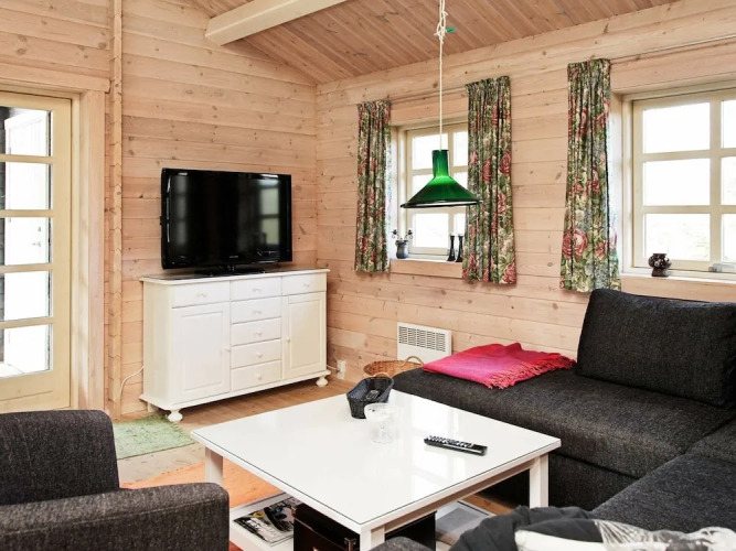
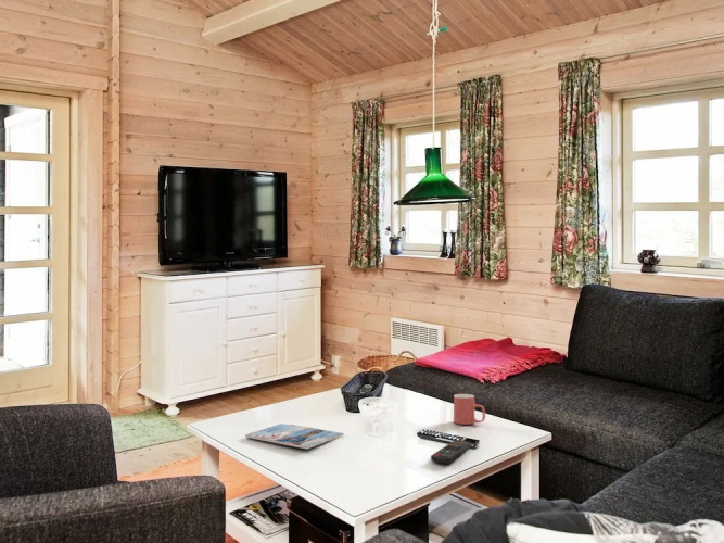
+ mug (469, 409)
+ magazine (294, 434)
+ remote control (452, 451)
